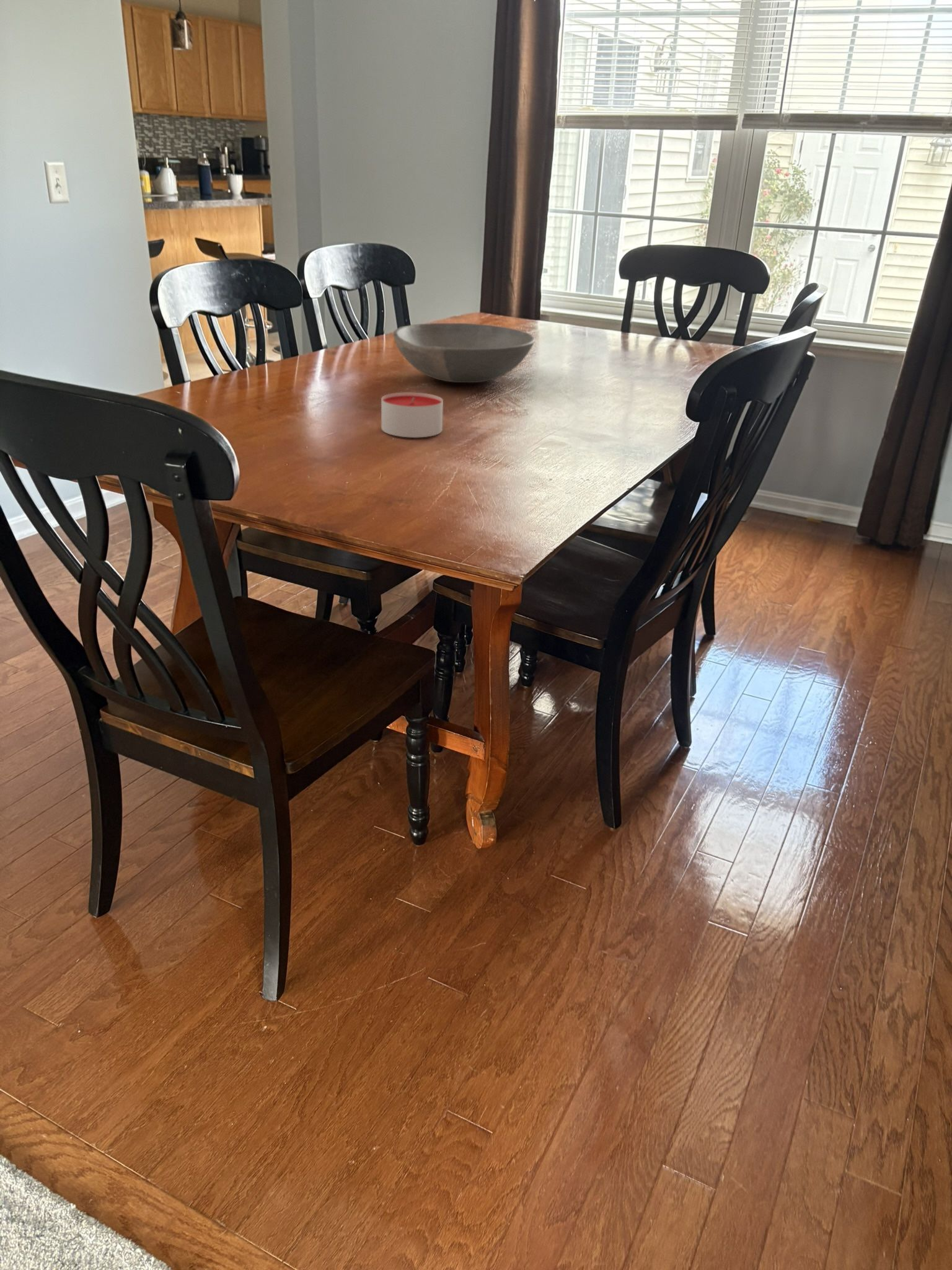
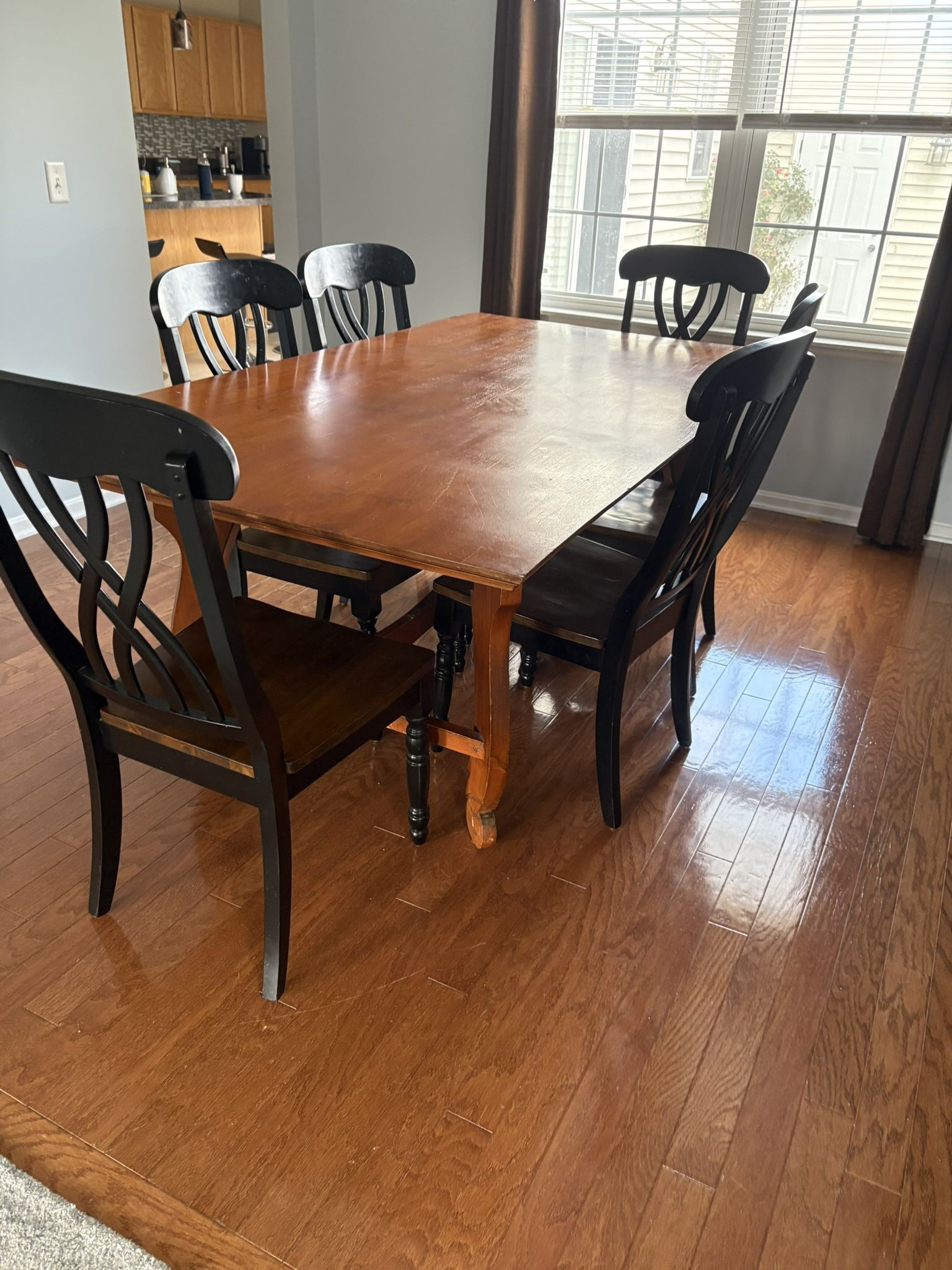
- candle (412, 413)
- bowl (464, 356)
